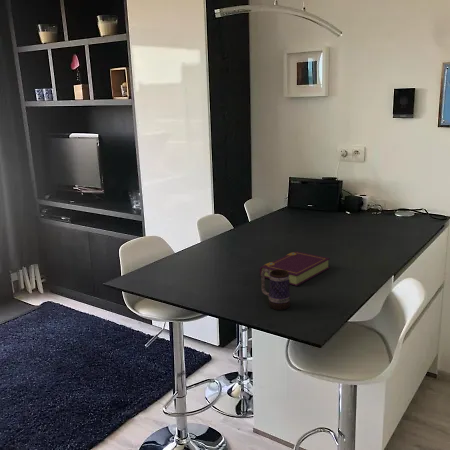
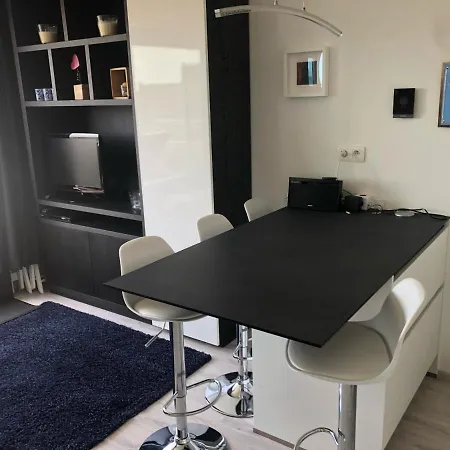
- book (294, 267)
- mug (275, 287)
